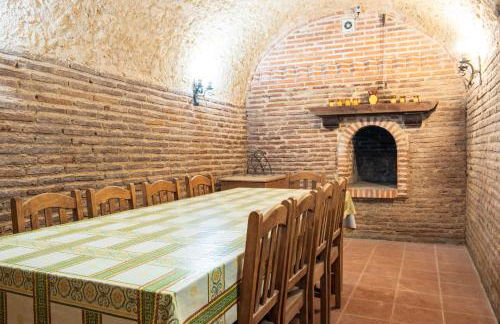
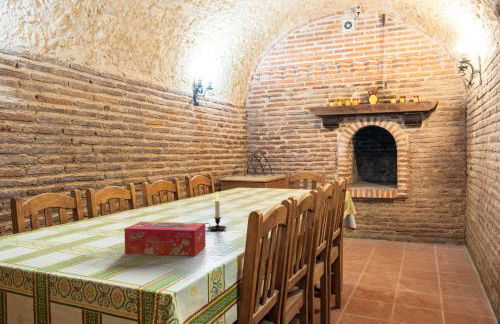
+ candle (215, 210)
+ tissue box (166, 237)
